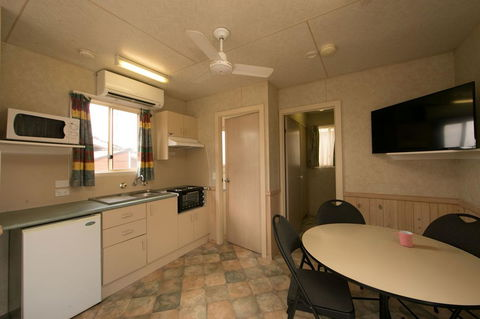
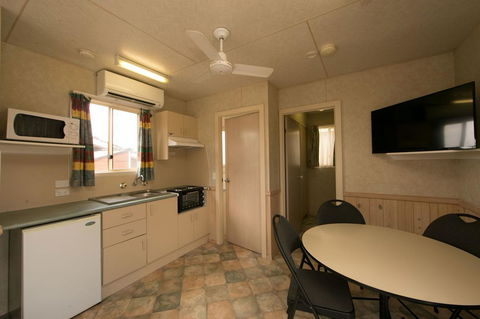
- cup (403, 238)
